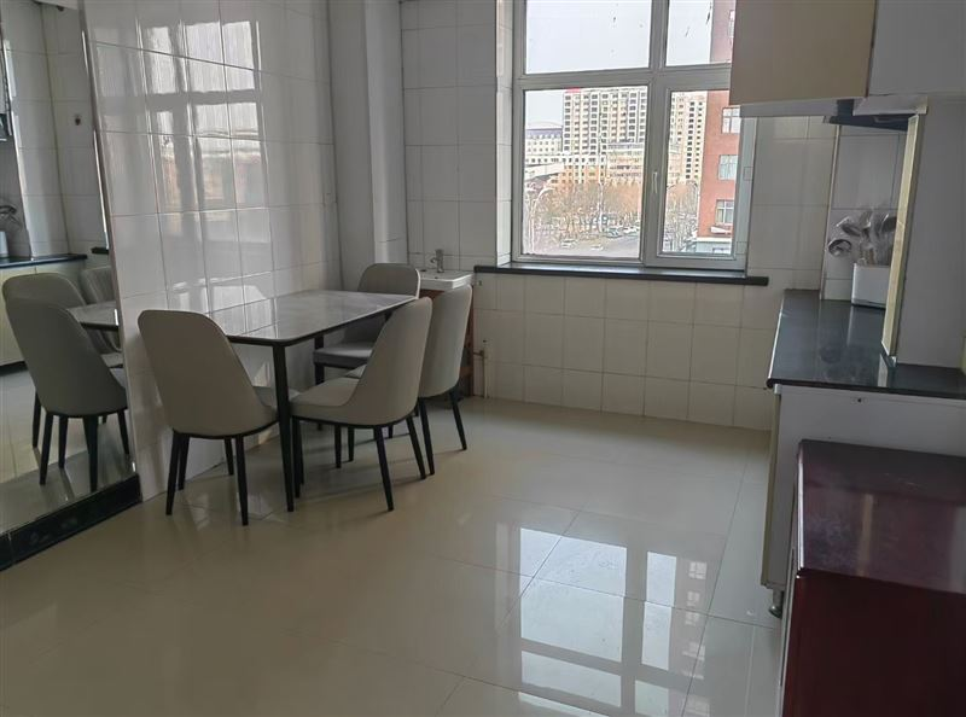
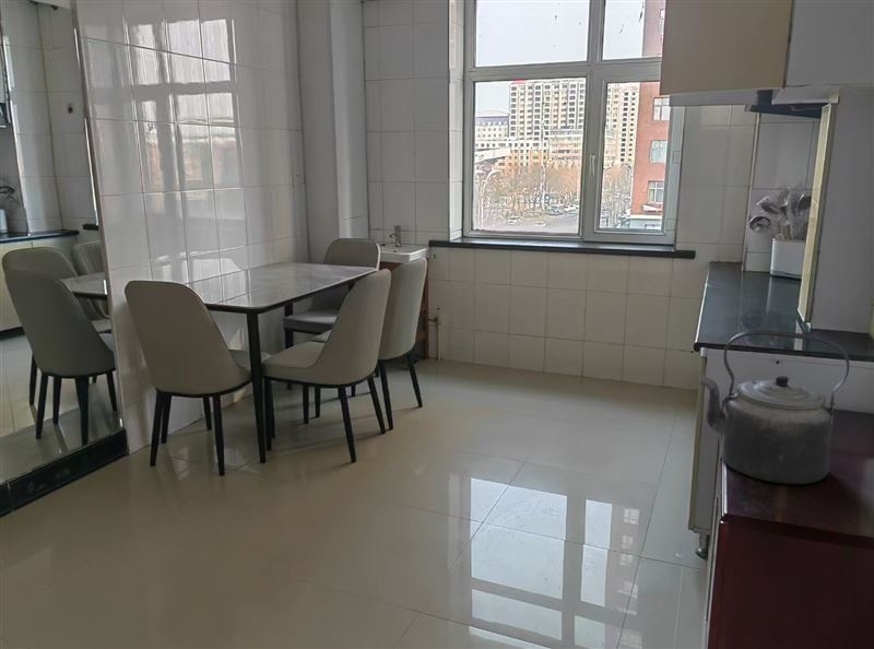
+ kettle (768, 398)
